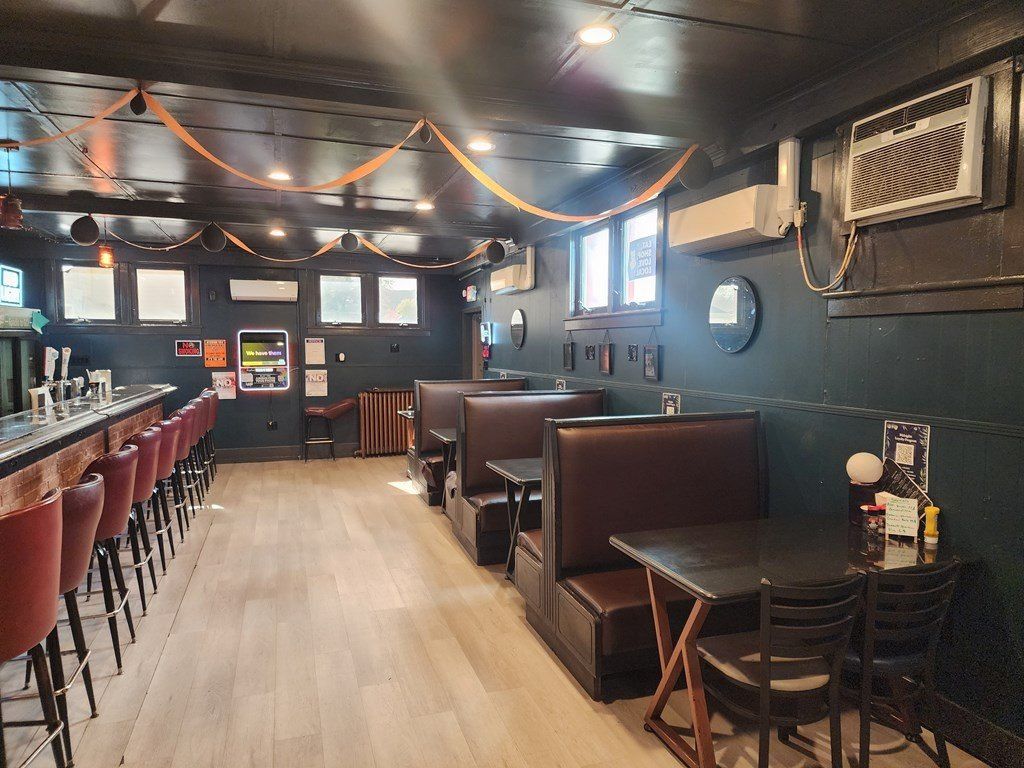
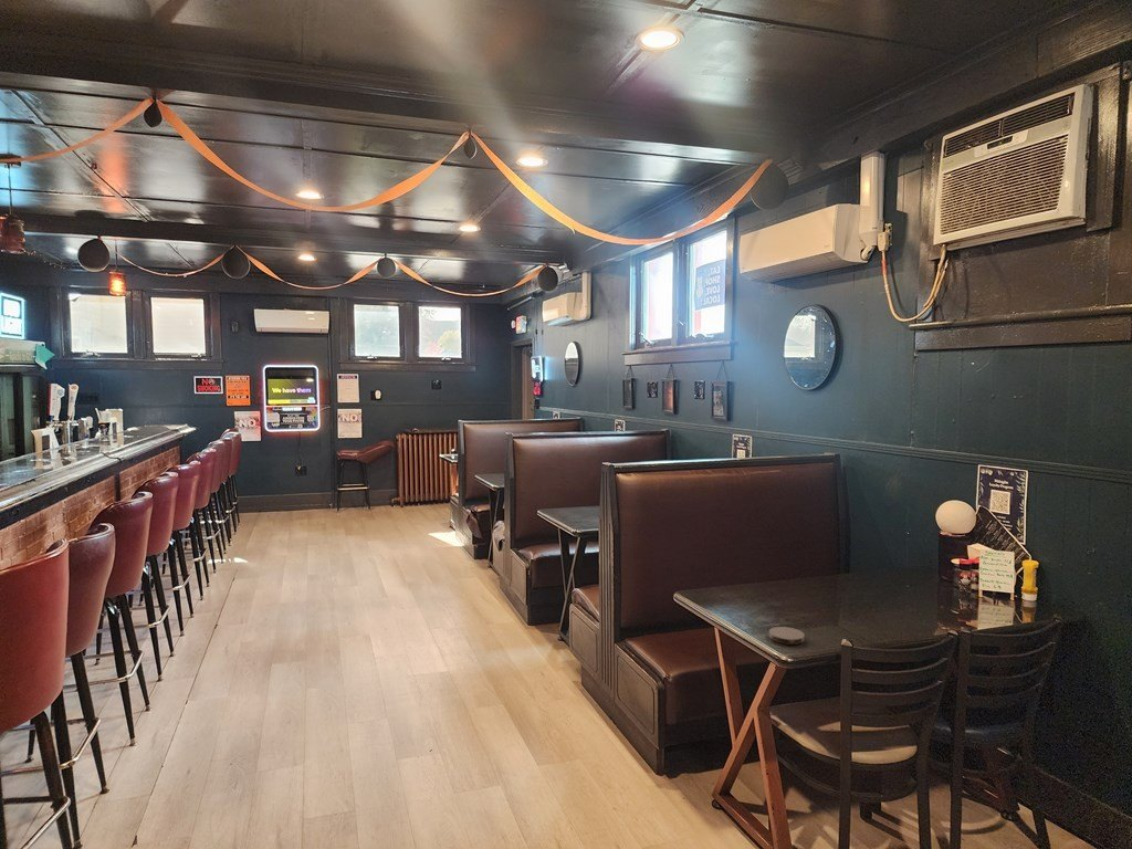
+ coaster (786, 635)
